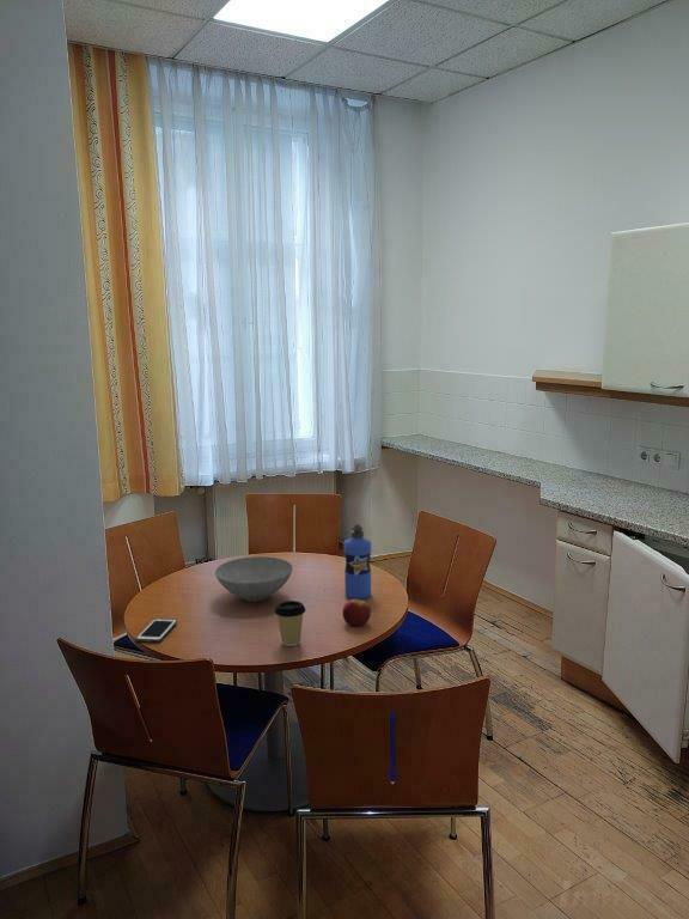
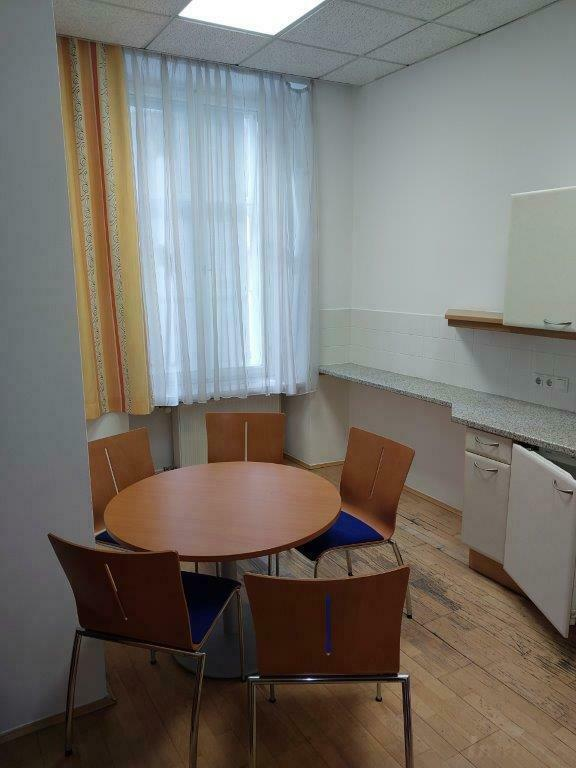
- water bottle (358, 560)
- bowl (254, 583)
- apple (356, 611)
- coffee cup (289, 622)
- cell phone (157, 629)
